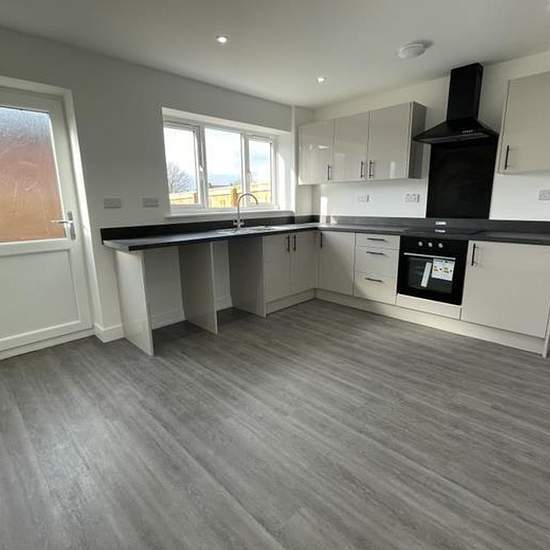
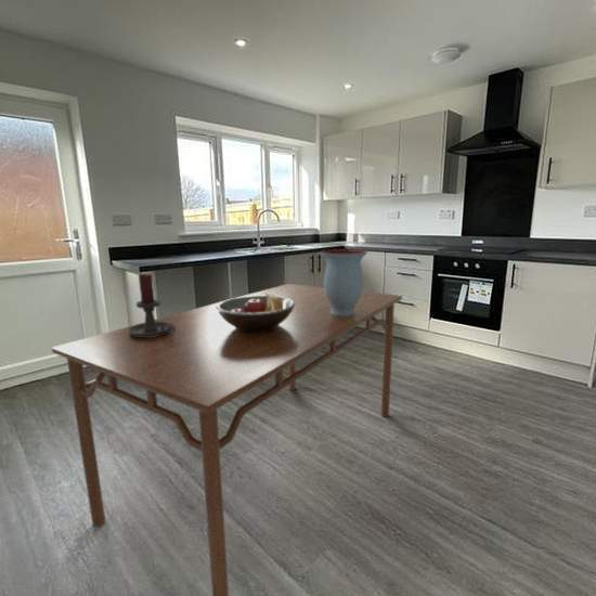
+ dining table (269, 389)
+ vase (342, 282)
+ fruit bowl (256, 311)
+ candle holder (152, 302)
